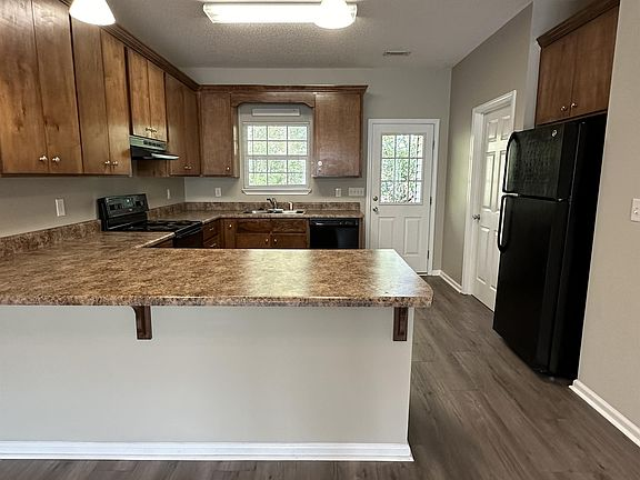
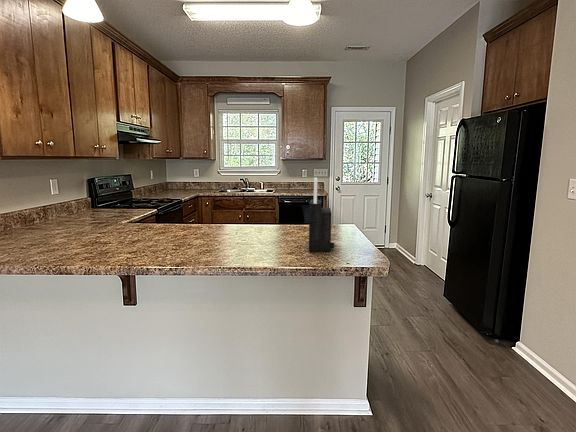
+ knife block (322, 213)
